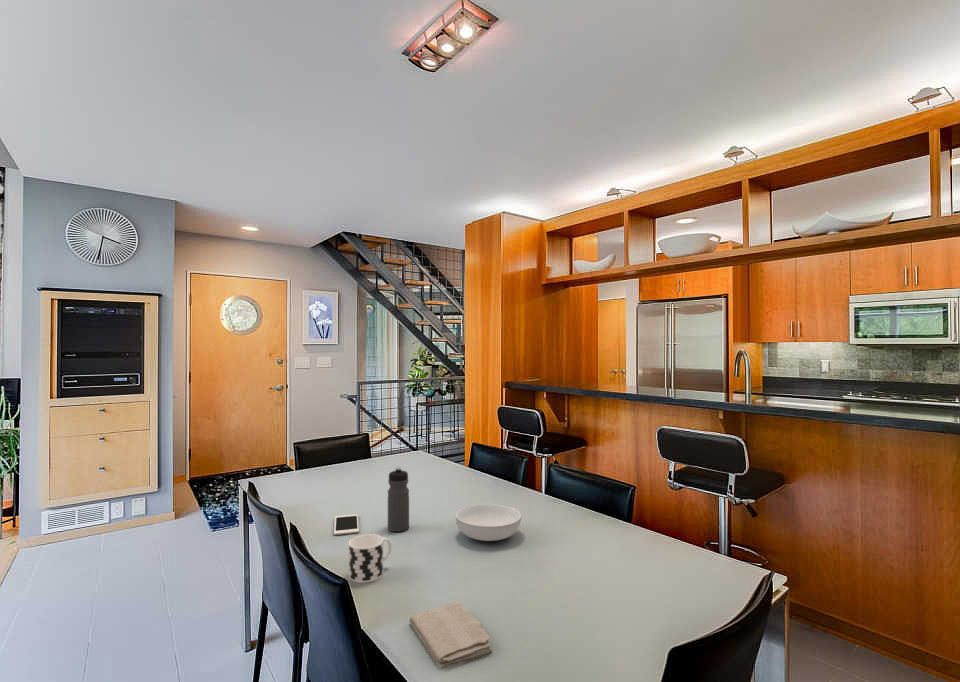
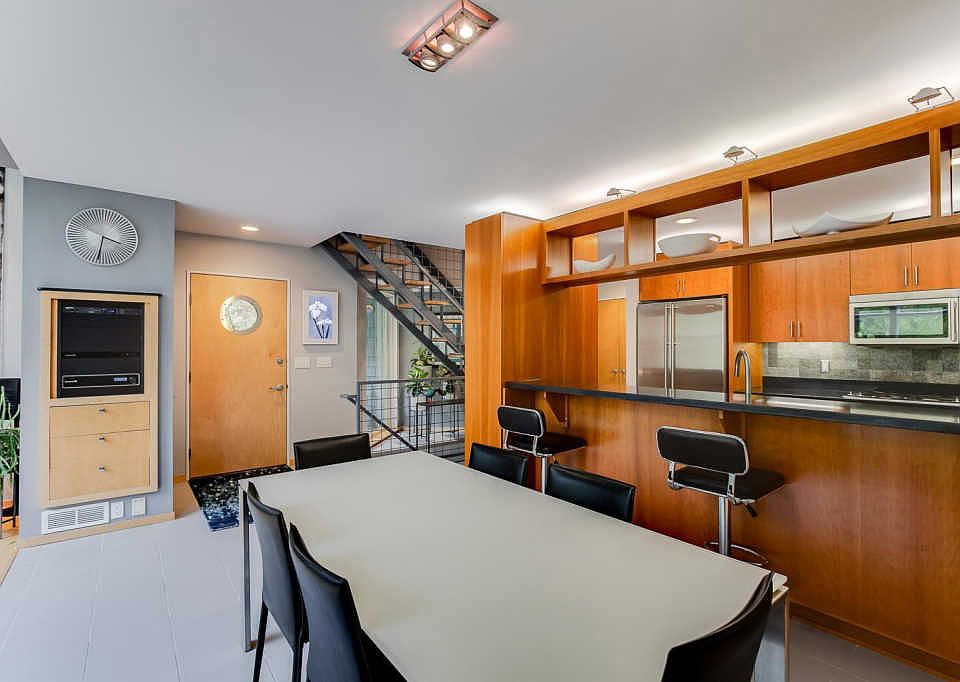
- washcloth (449, 631)
- cell phone (346, 524)
- serving bowl (488, 524)
- cup (371, 556)
- water bottle (398, 497)
